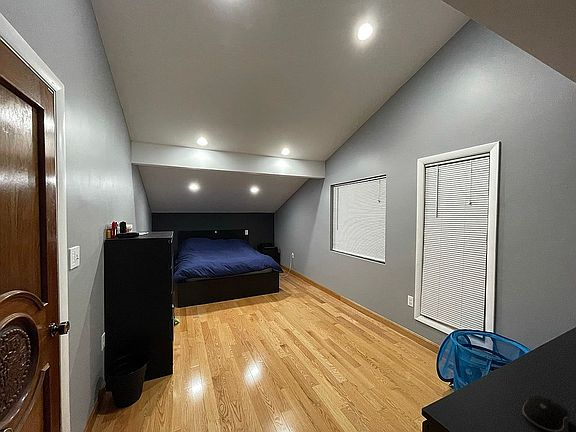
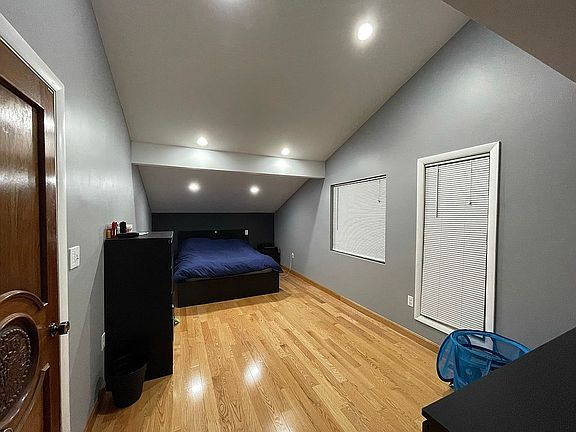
- computer mouse (545, 410)
